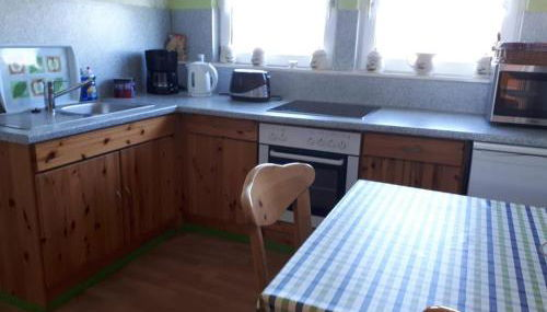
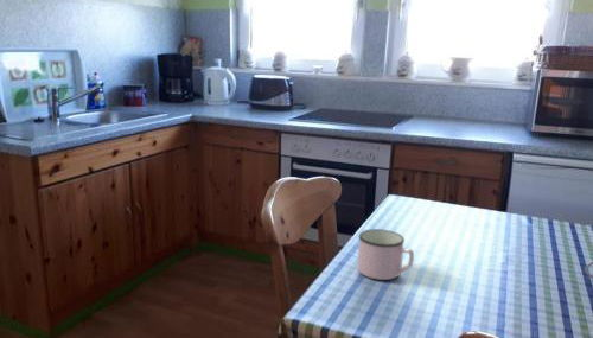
+ mug (385, 256)
